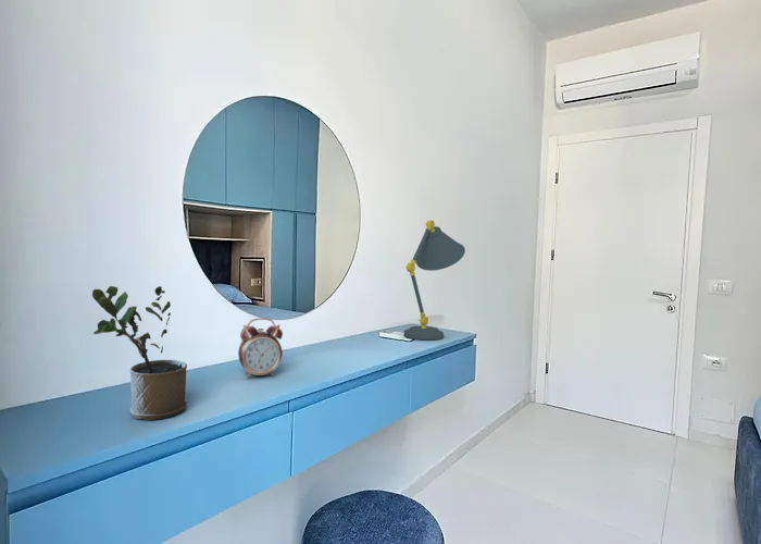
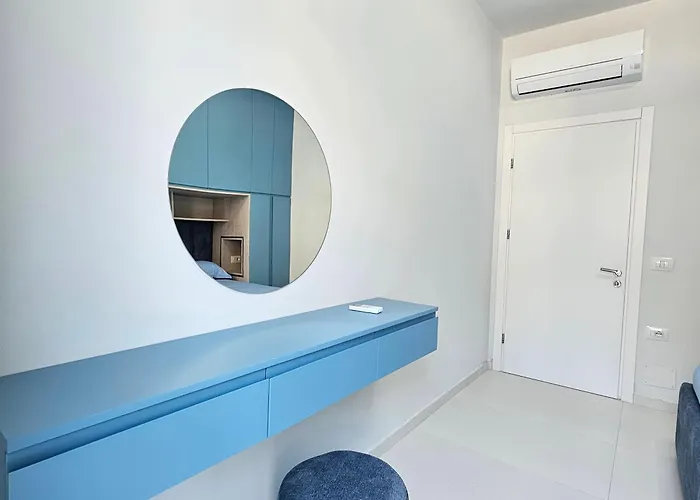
- desk lamp (429, 270)
- potted plant (144, 349)
- alarm clock (260, 347)
